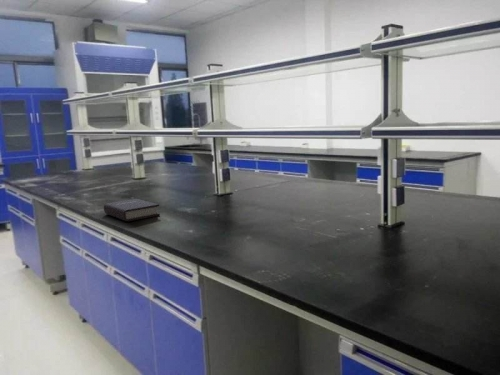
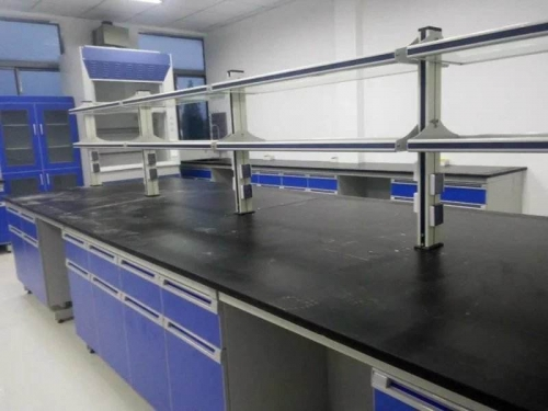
- book (130, 209)
